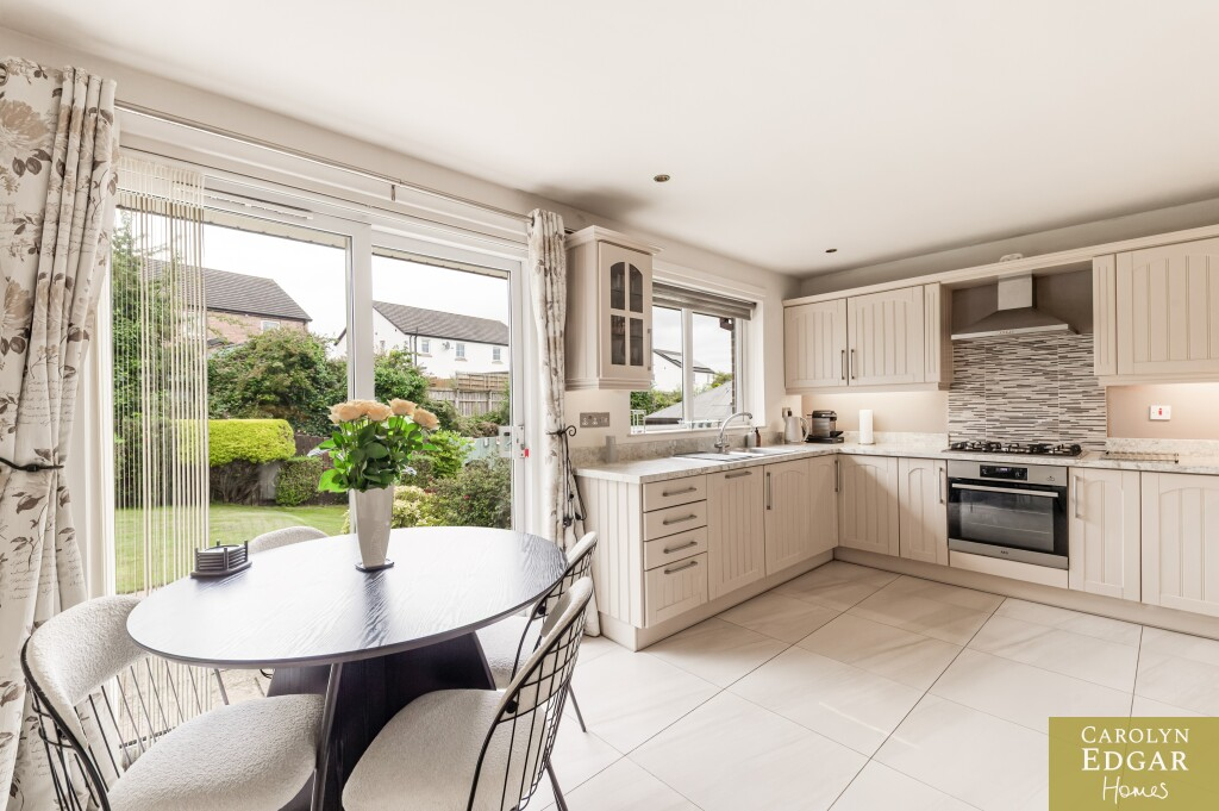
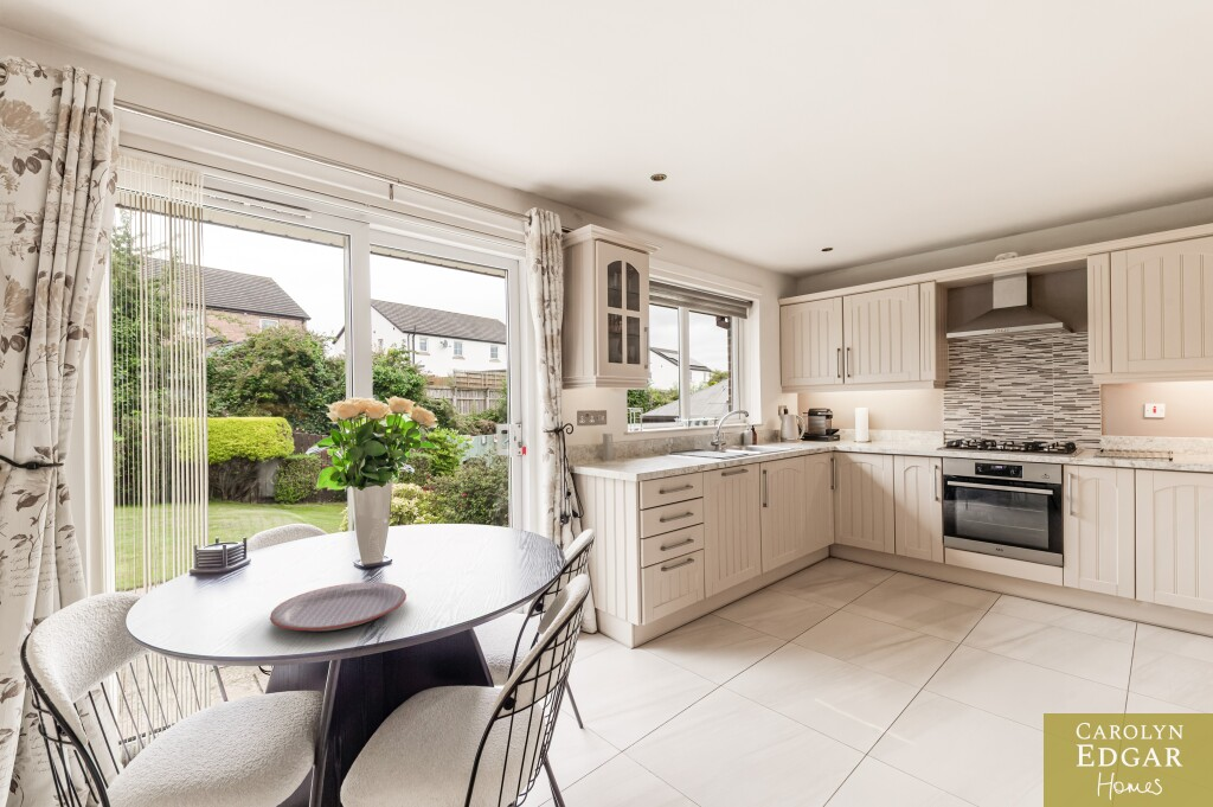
+ plate (341, 607)
